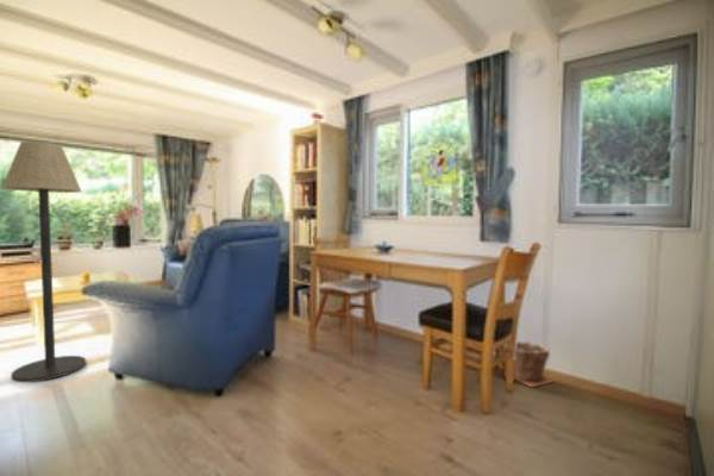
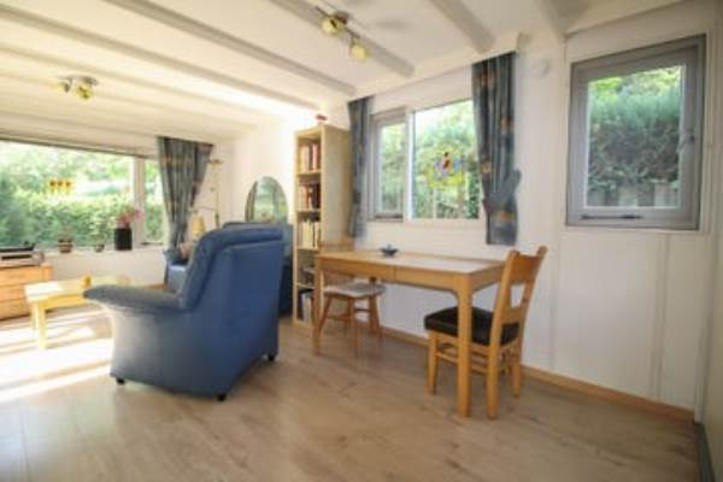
- floor lamp (45, 258)
- plant pot (530, 361)
